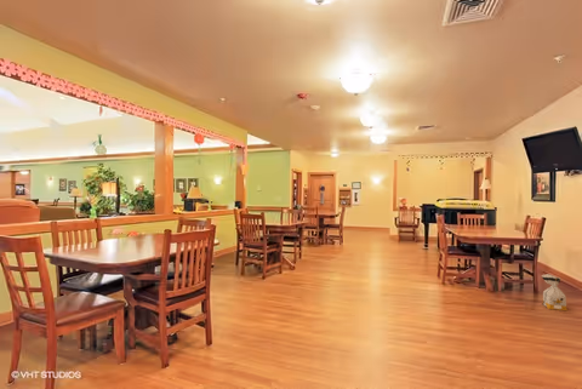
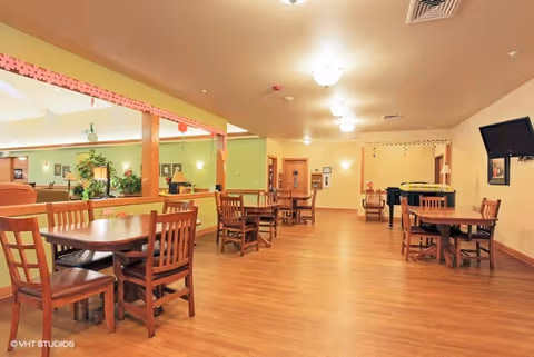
- bag (553, 291)
